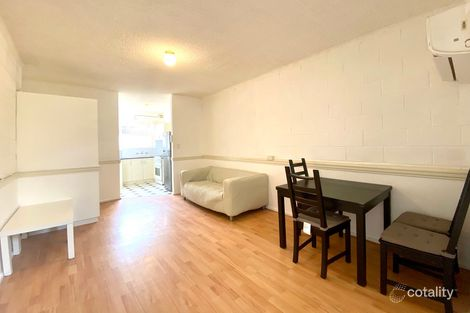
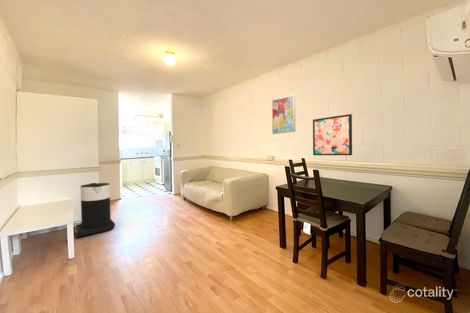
+ trash can (93, 206)
+ wall art (331, 136)
+ wall art (283, 115)
